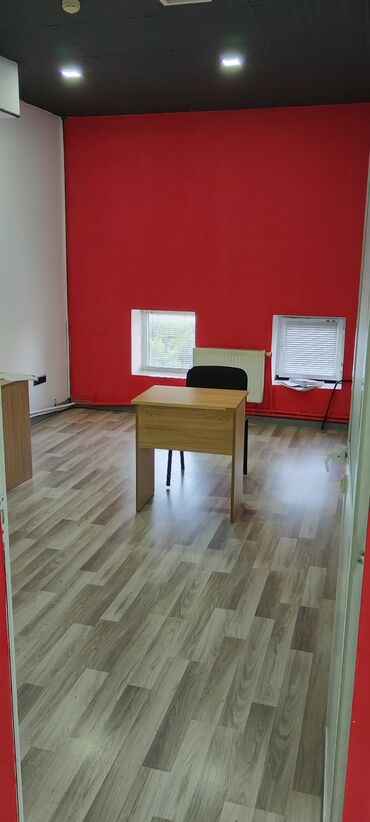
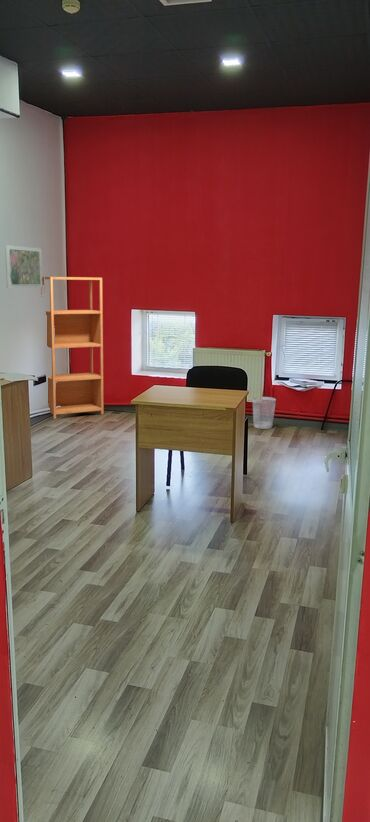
+ wastebasket (263, 412)
+ road map (25, 267)
+ bookshelf (72, 346)
